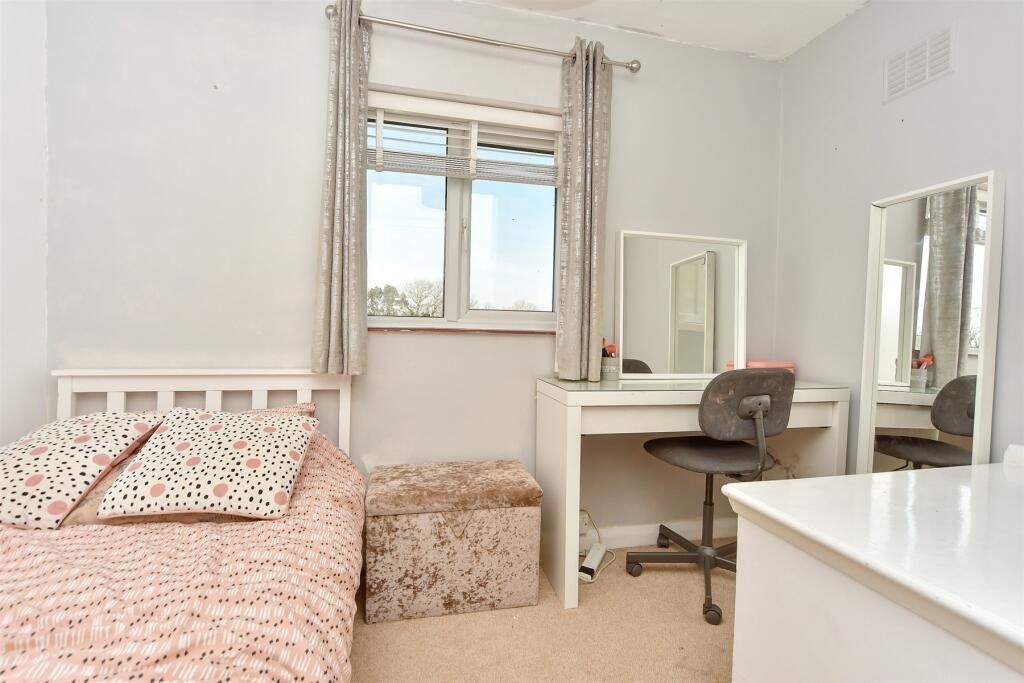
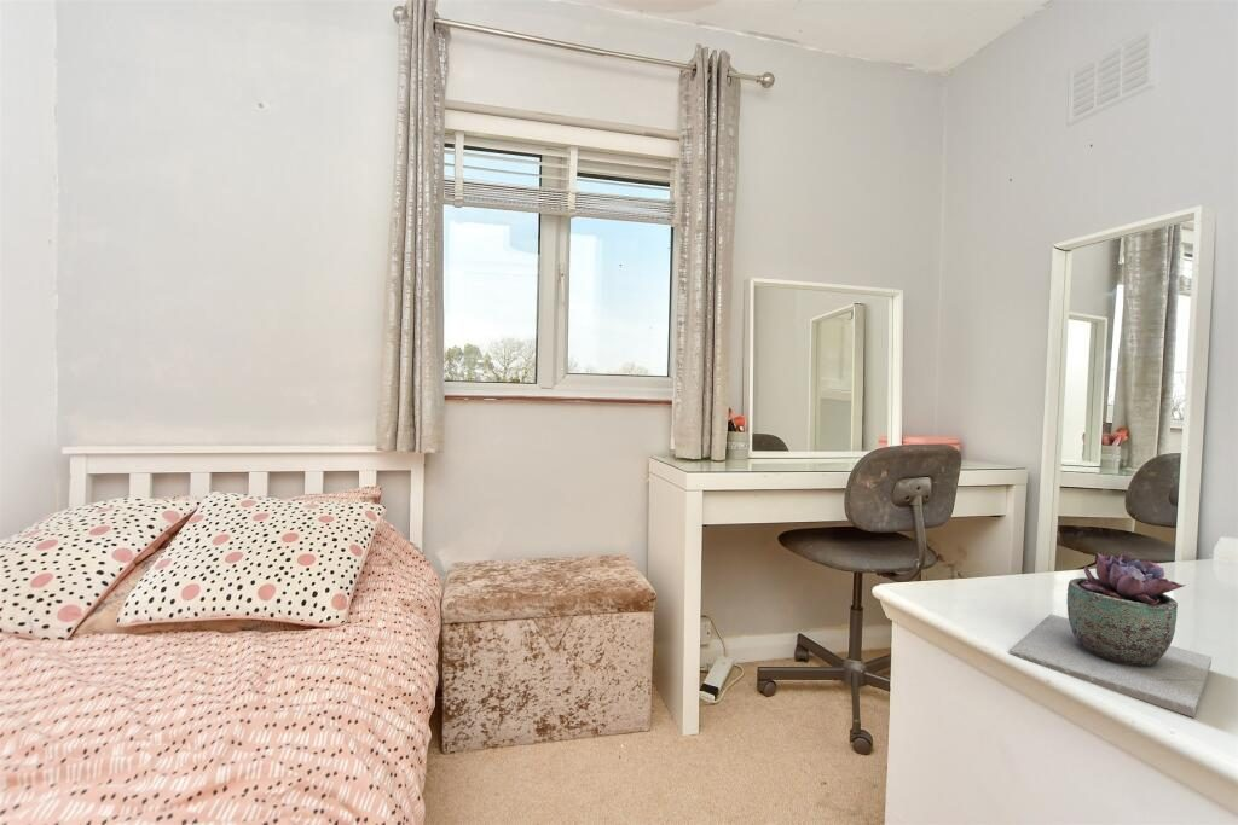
+ succulent plant (1112, 608)
